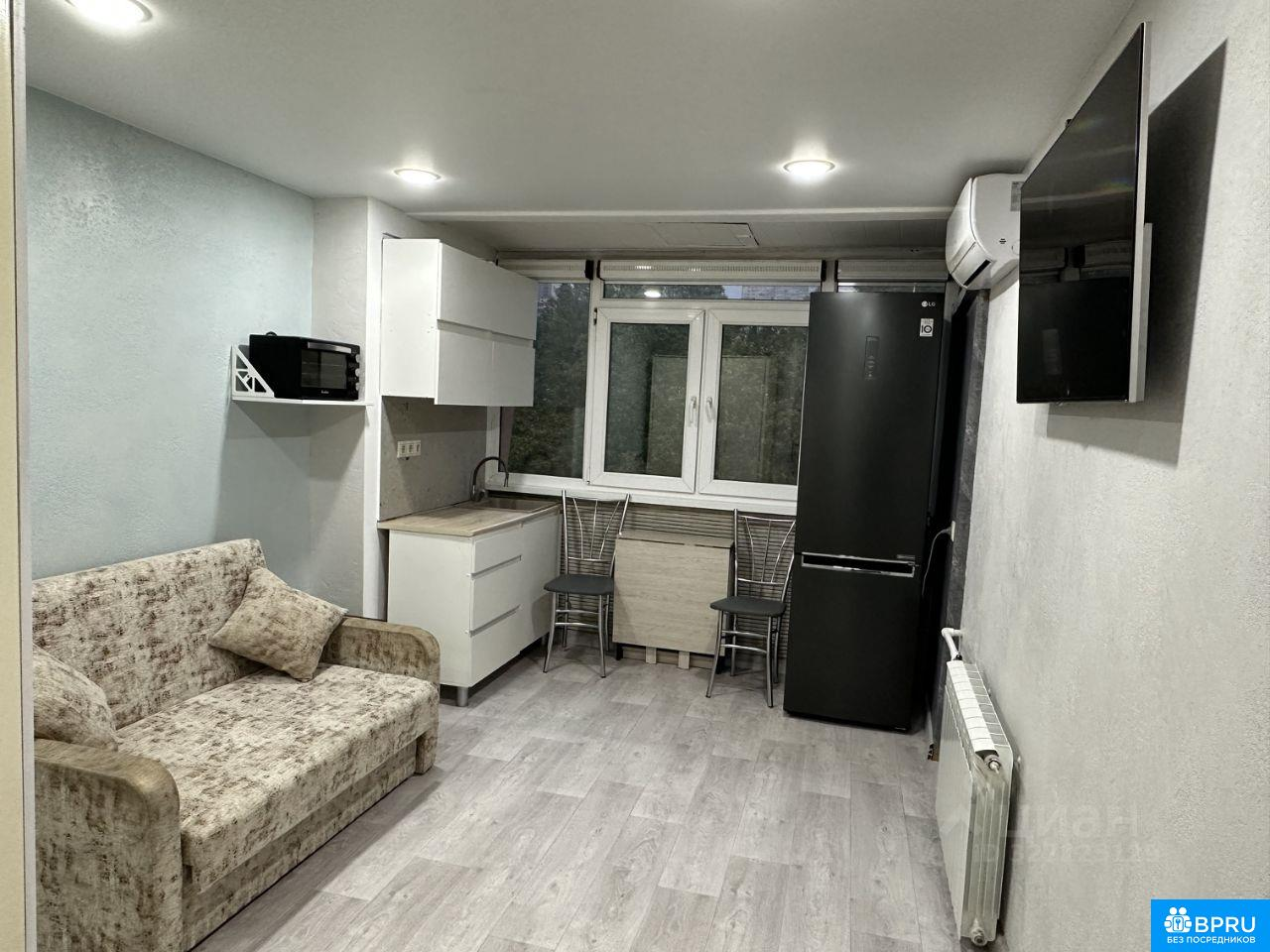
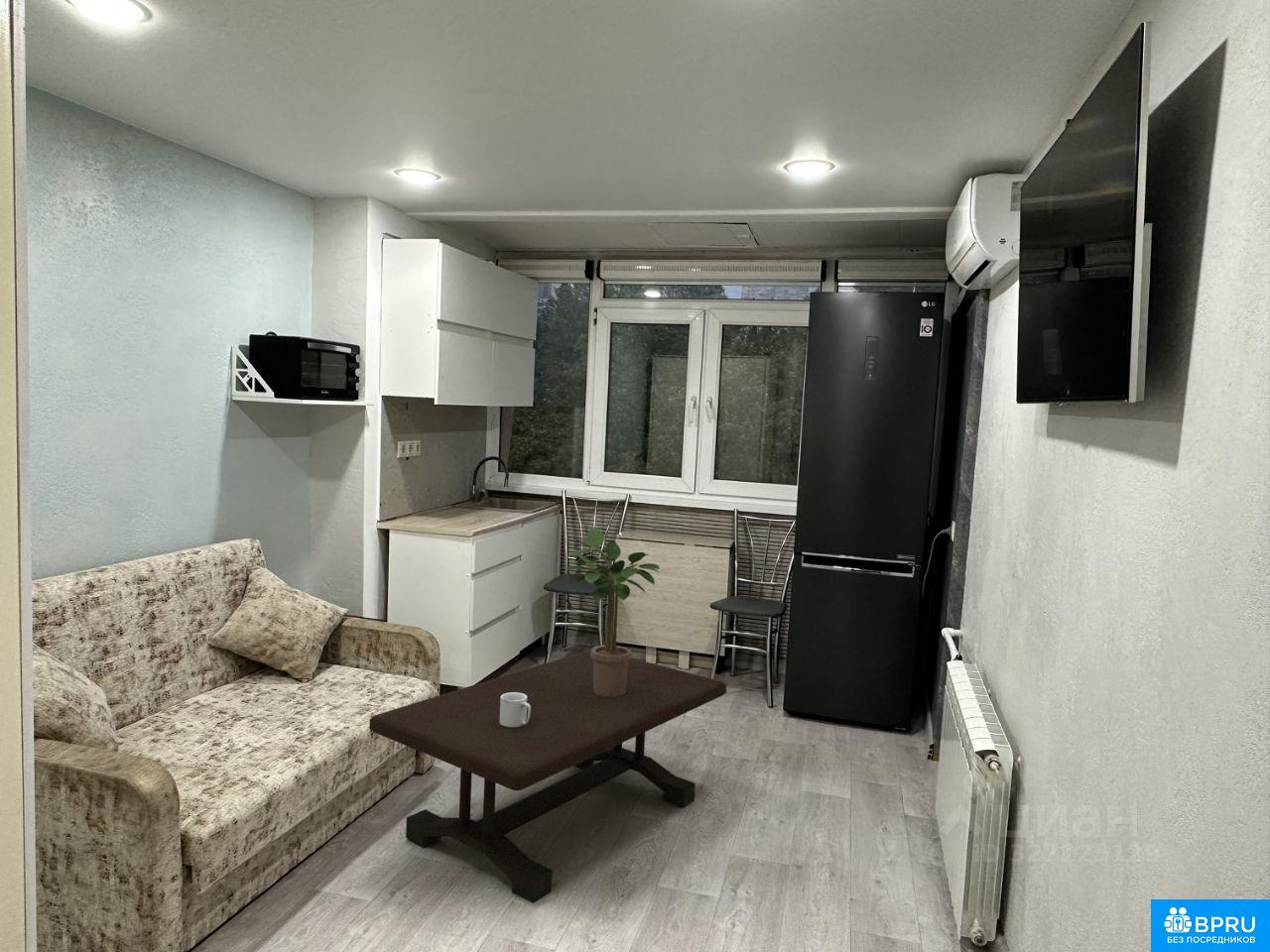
+ coffee table (562, 758)
+ potted plant (607, 613)
+ mug (517, 710)
